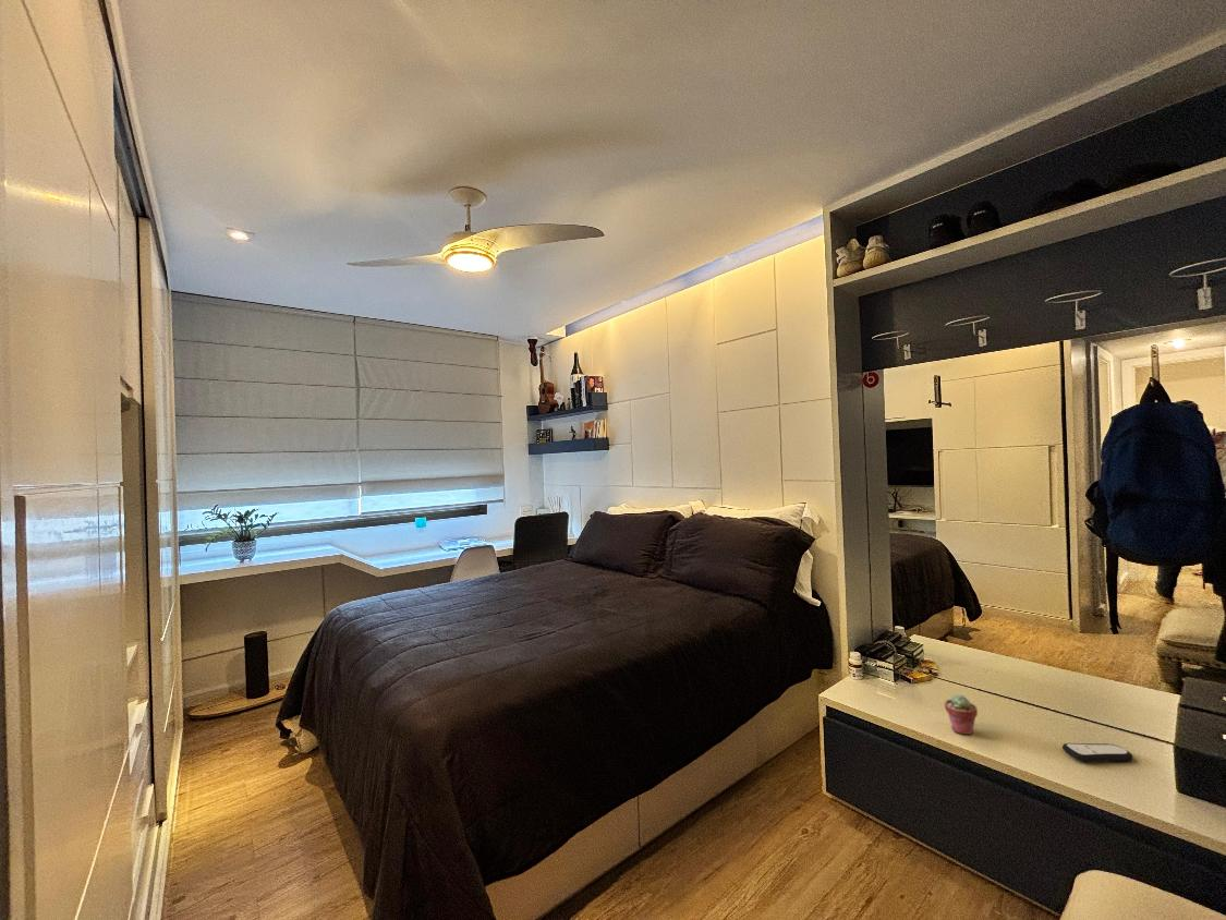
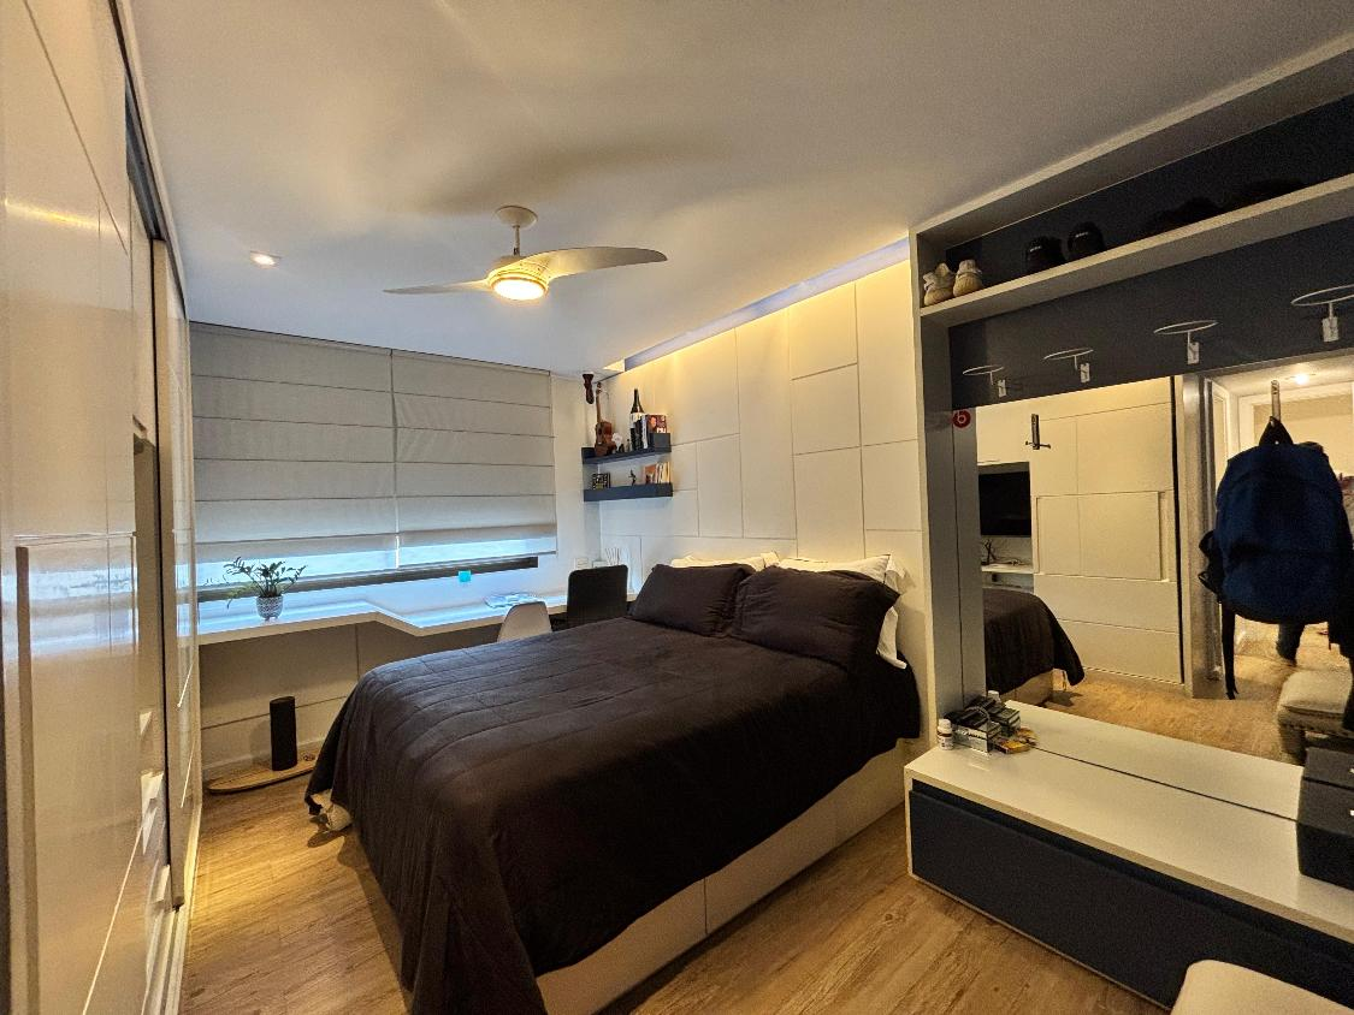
- potted succulent (960, 712)
- remote control (1097, 751)
